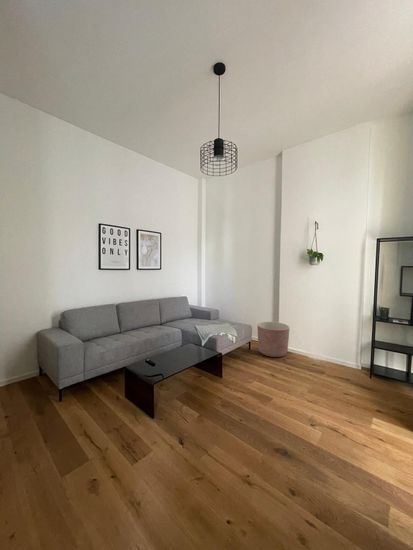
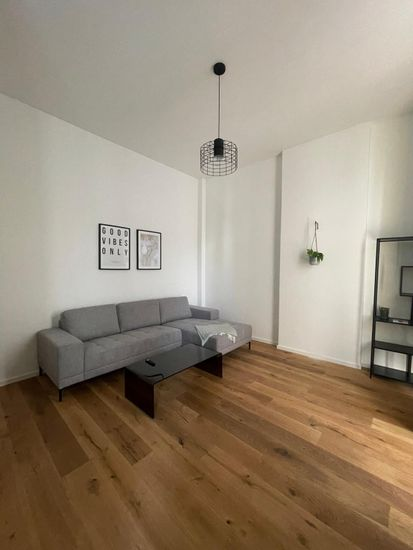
- planter (272, 339)
